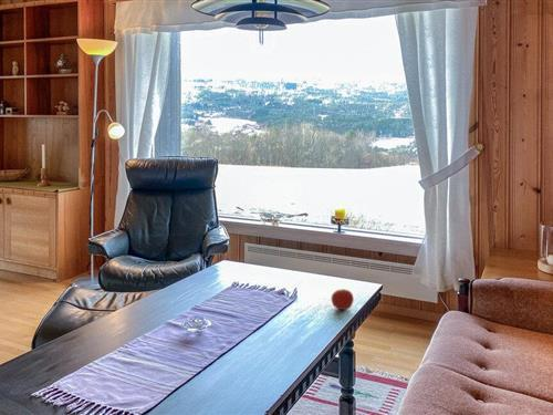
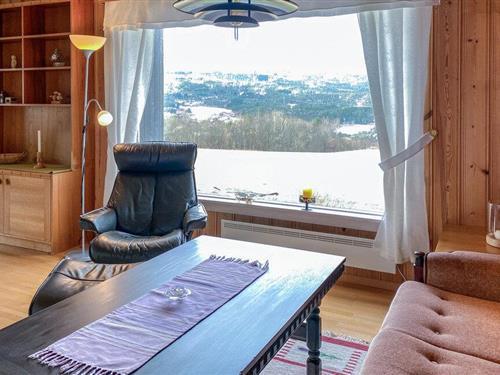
- apple (342, 299)
